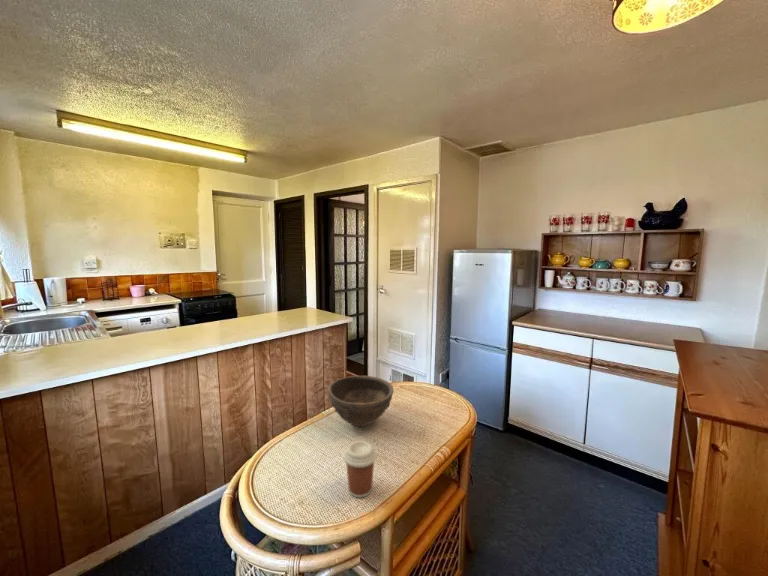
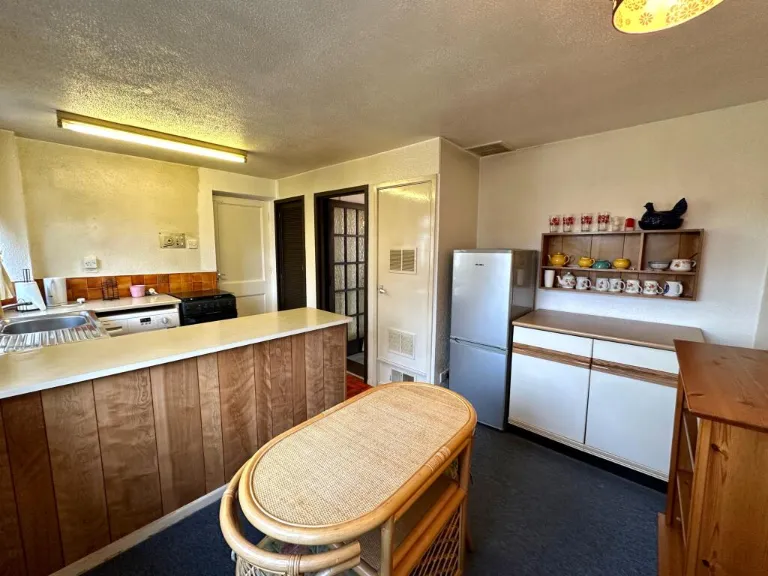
- coffee cup (360, 468)
- bowl (361, 404)
